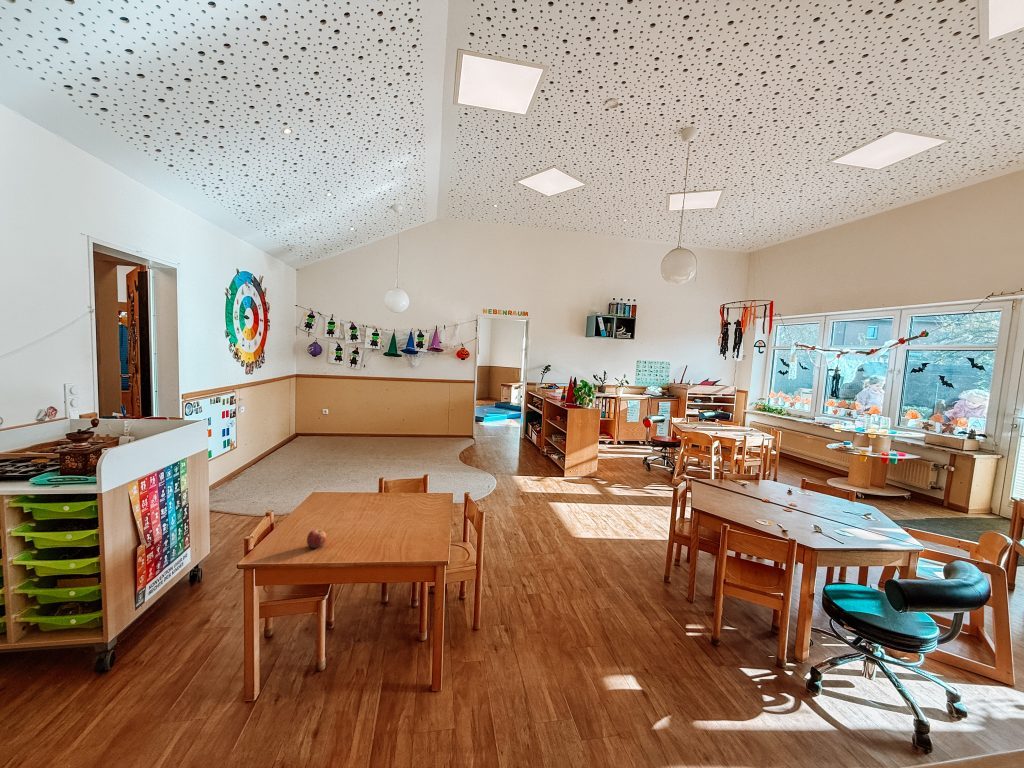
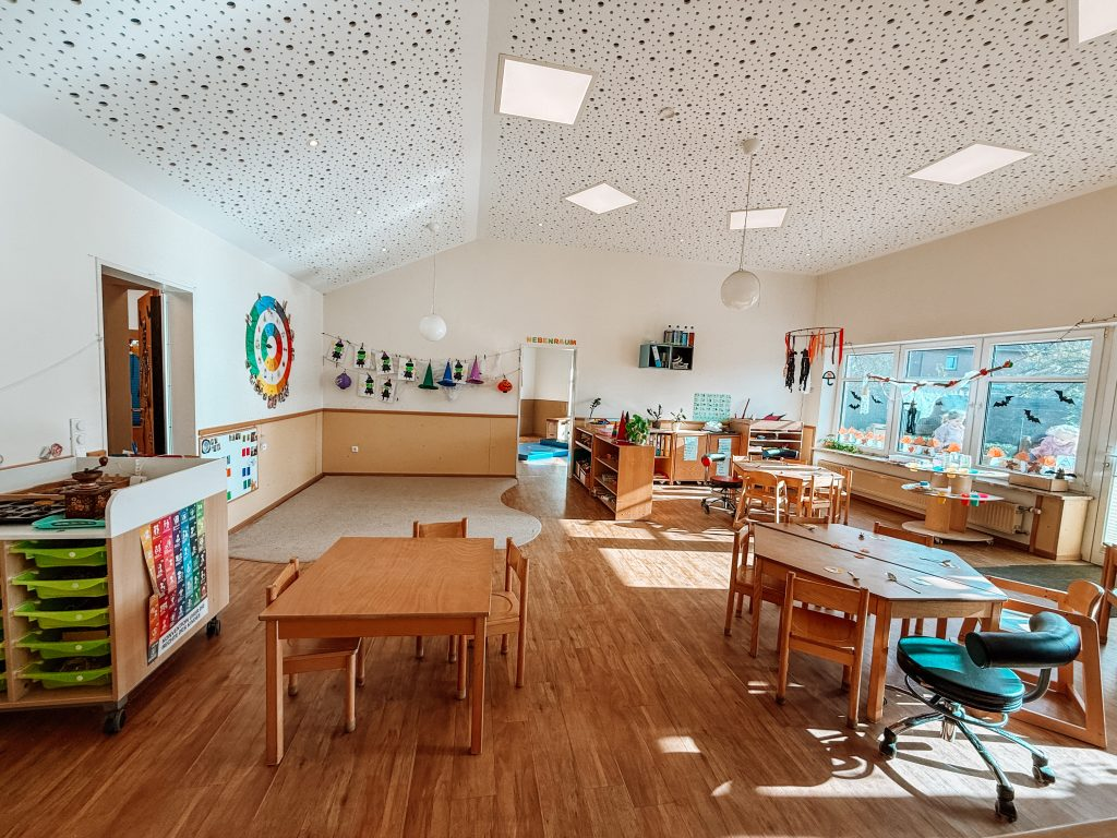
- apple (316, 538)
